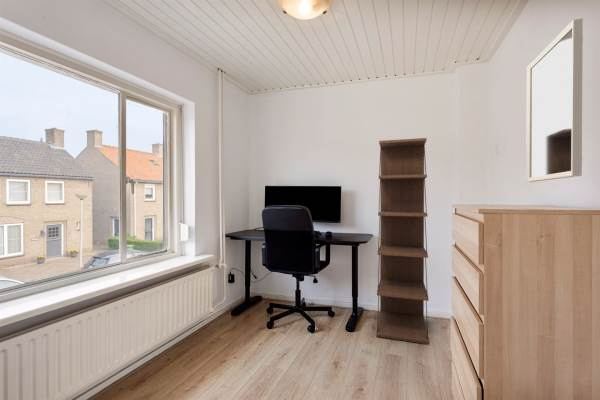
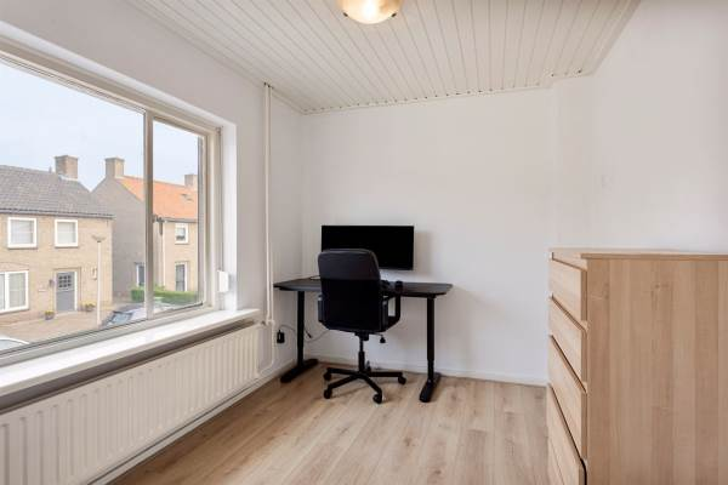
- bookcase (401, 232)
- home mirror (550, 112)
